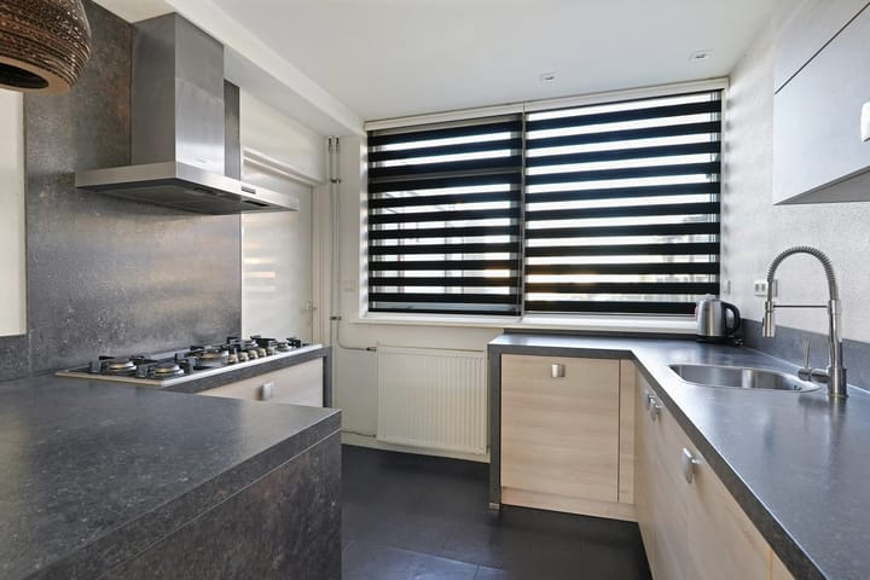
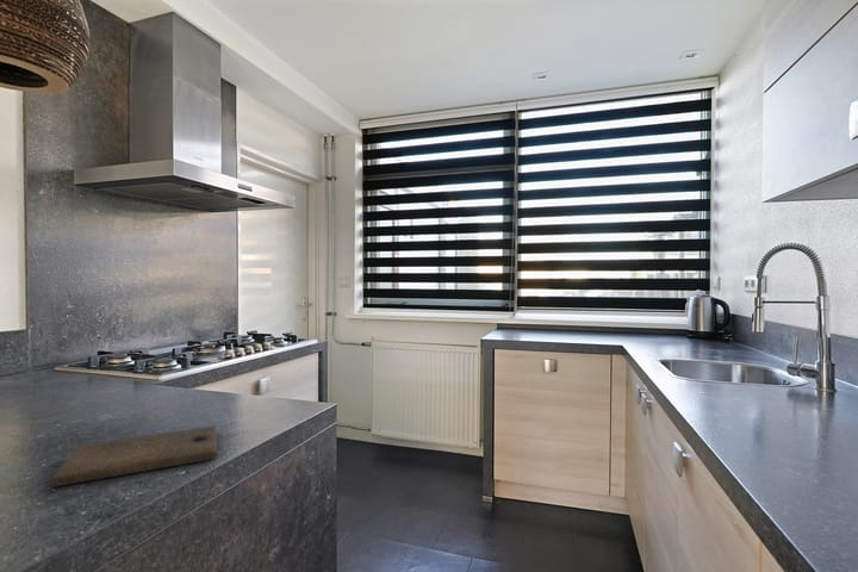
+ cutting board (145, 452)
